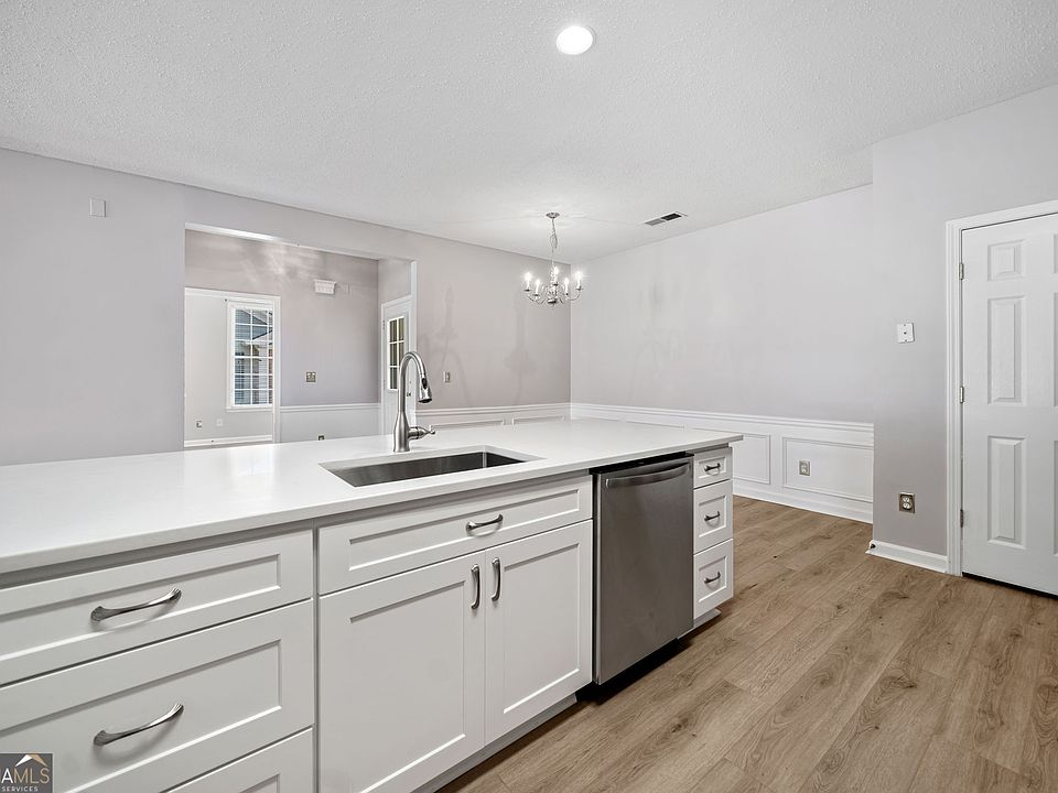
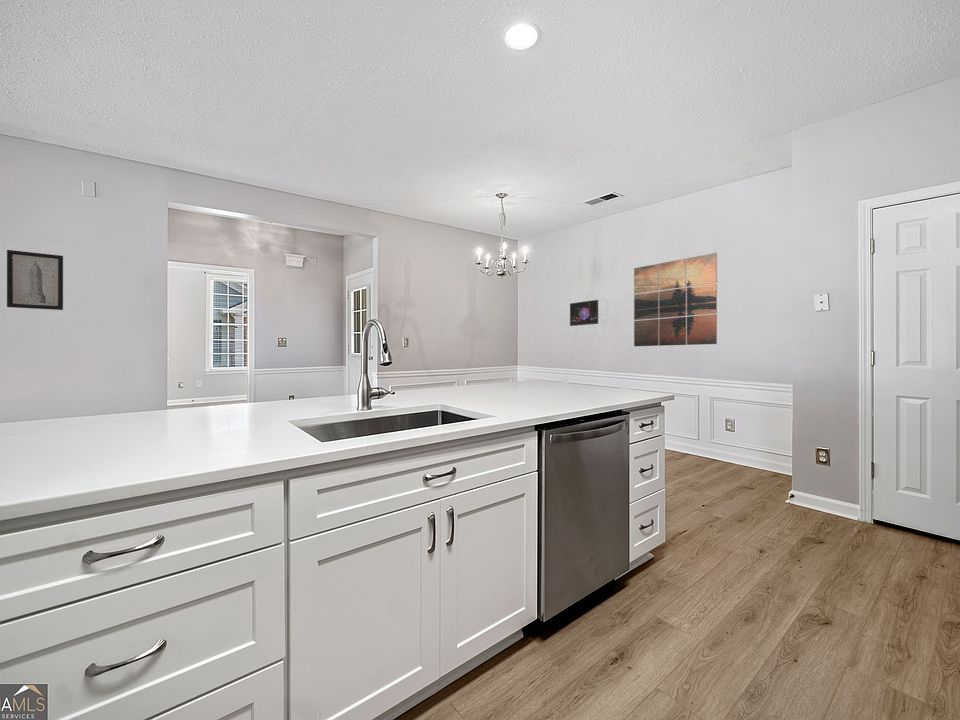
+ wall art (672, 303)
+ wall art (35, 280)
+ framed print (583, 313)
